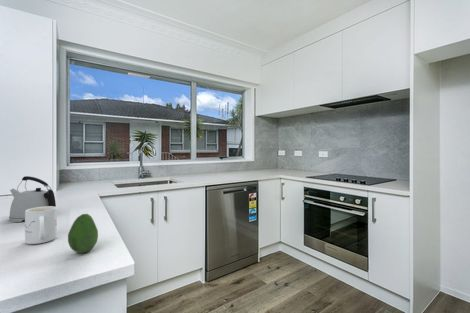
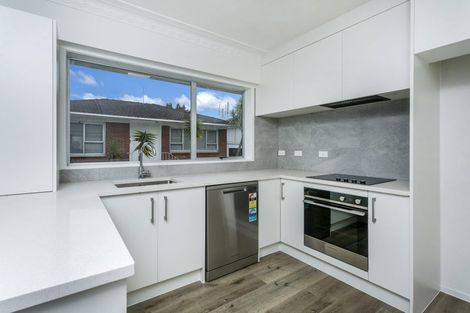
- mug (41, 225)
- kettle (32, 196)
- fruit (83, 233)
